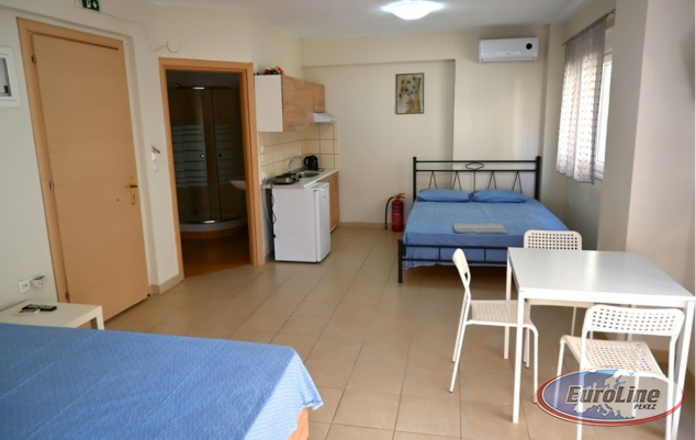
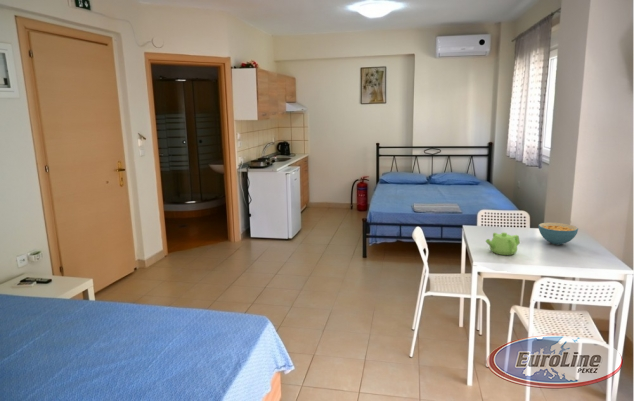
+ teapot (502, 242)
+ cereal bowl (557, 234)
